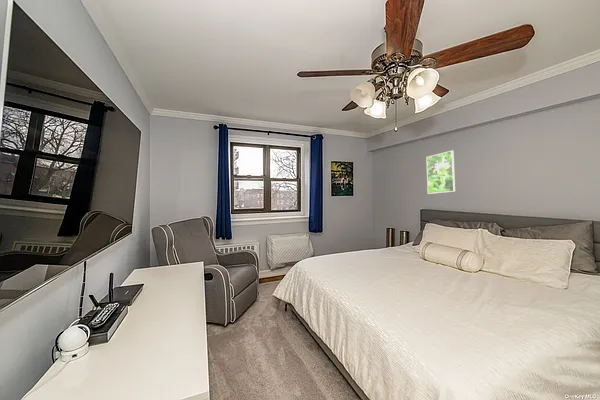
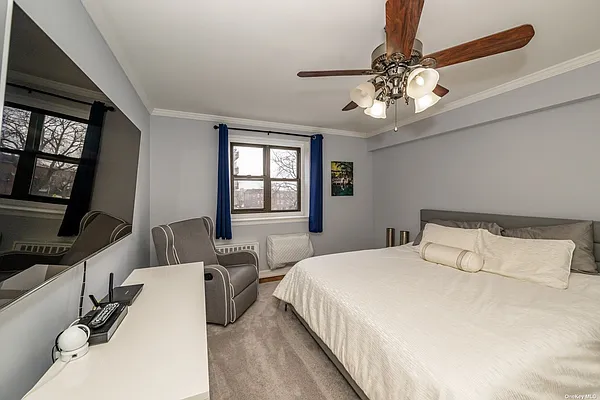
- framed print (440, 173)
